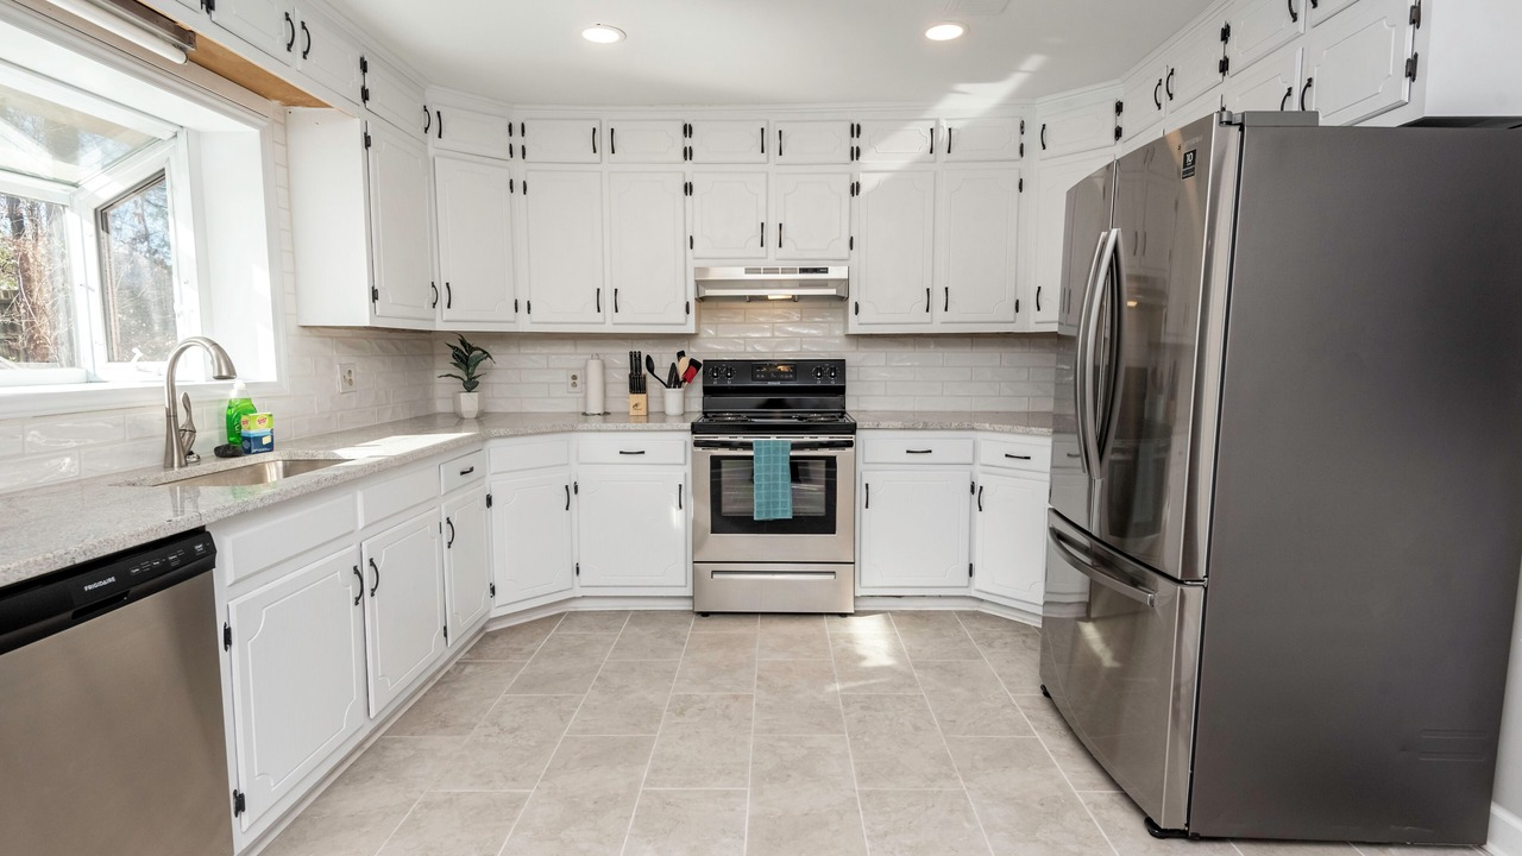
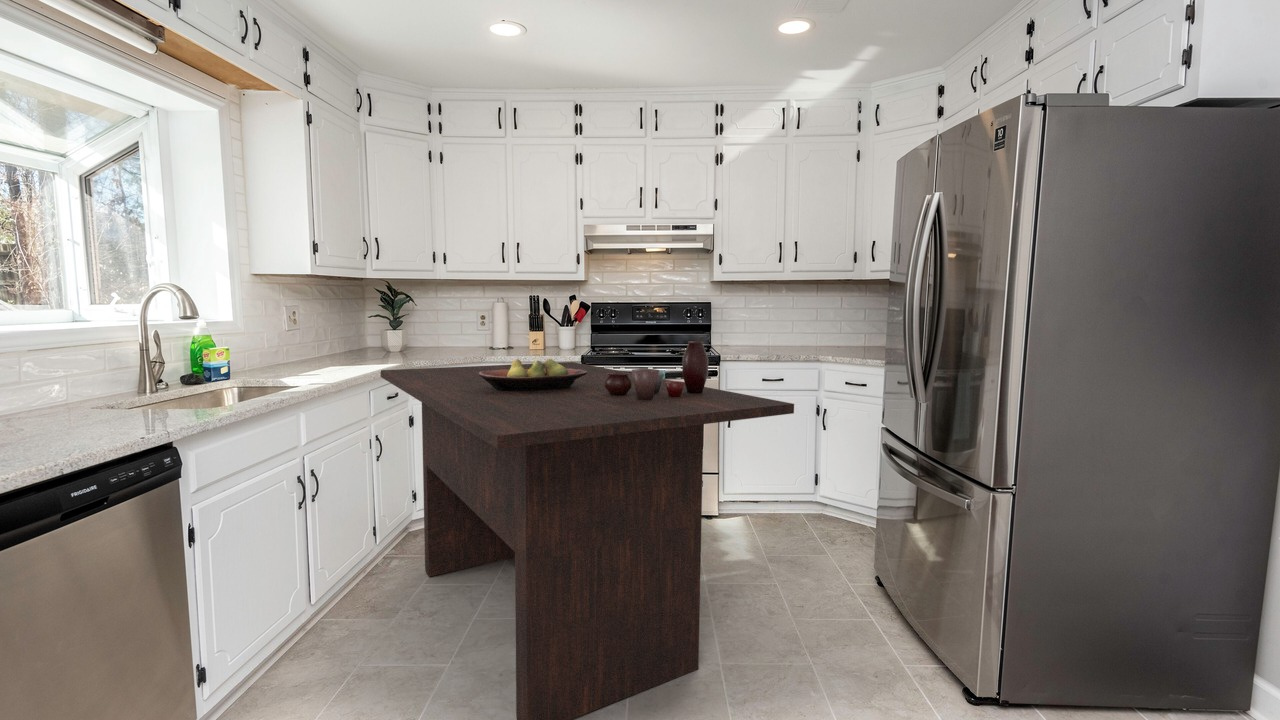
+ pottery set (658, 370)
+ dining table (550, 498)
+ fruit bowl (533, 373)
